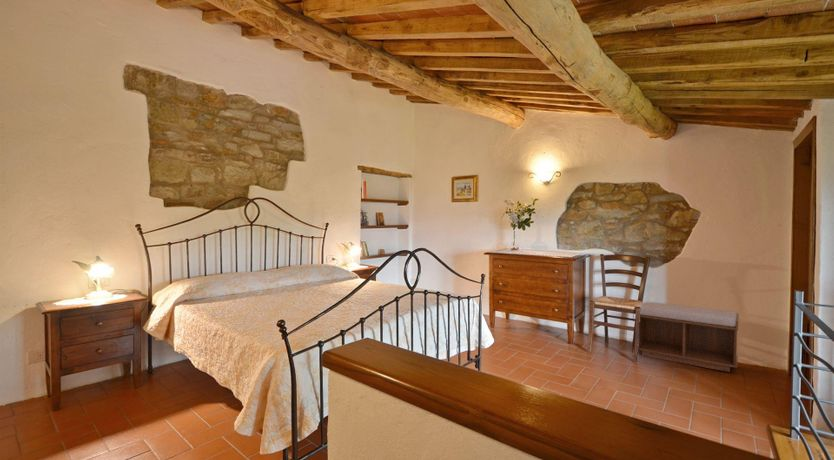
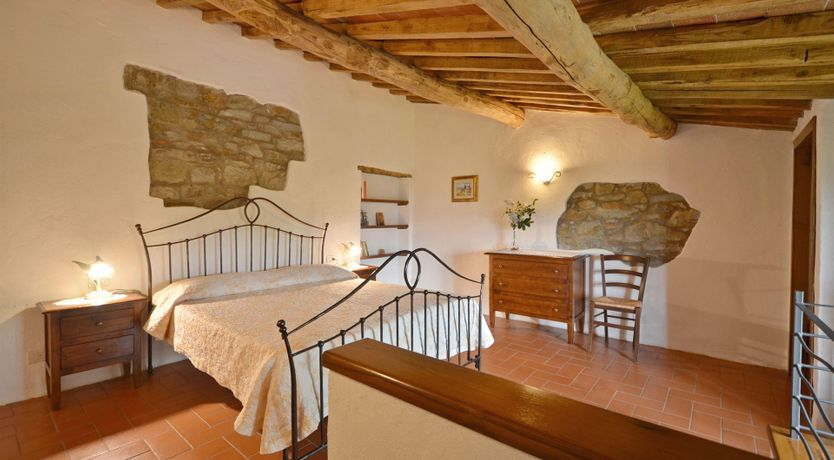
- bench (685, 333)
